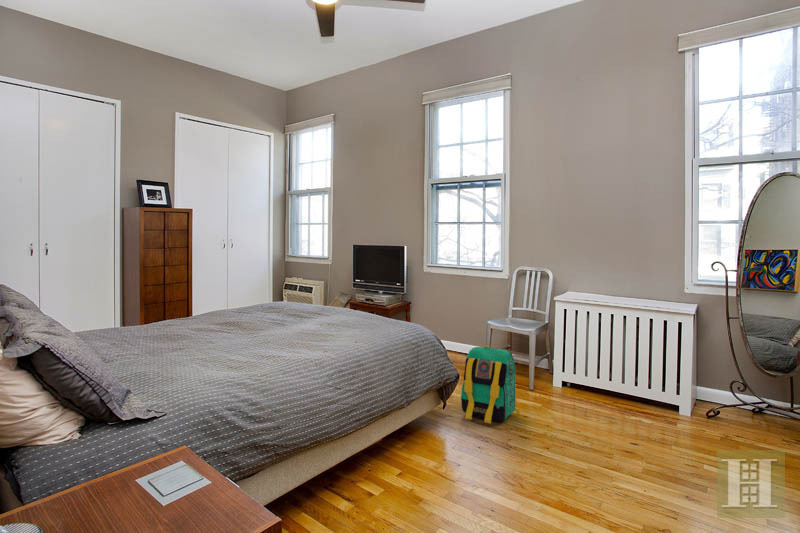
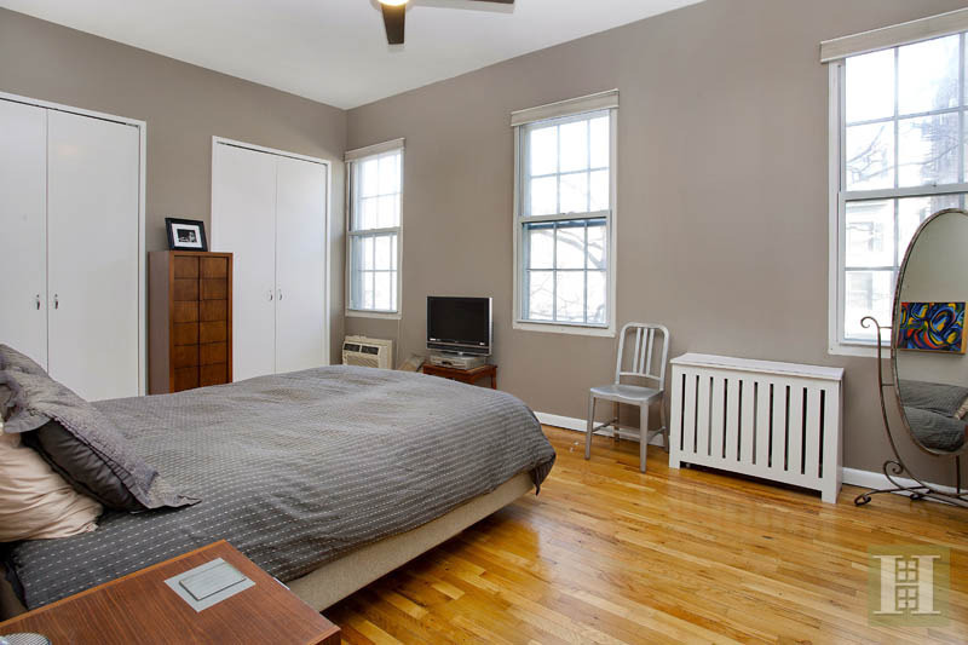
- backpack (489, 379)
